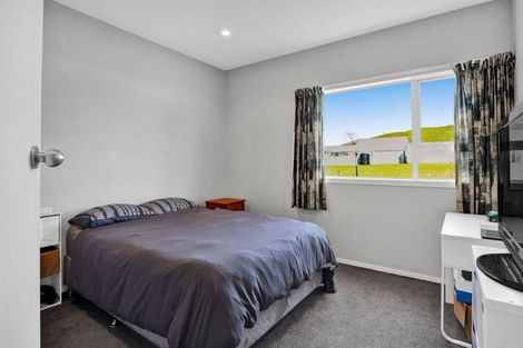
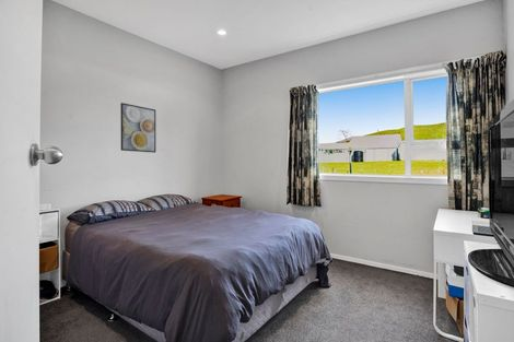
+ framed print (139, 129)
